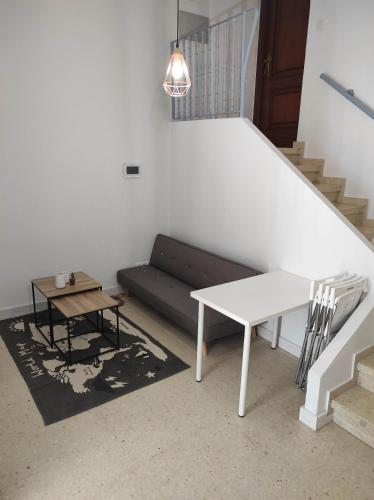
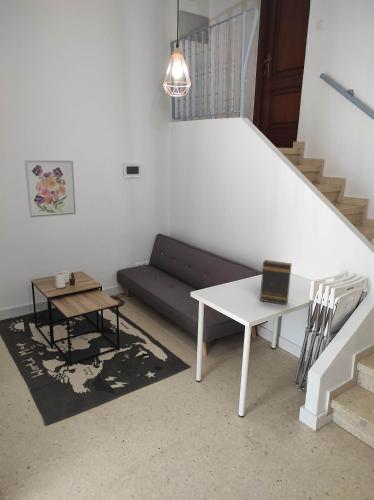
+ book (275, 282)
+ wall art (51, 188)
